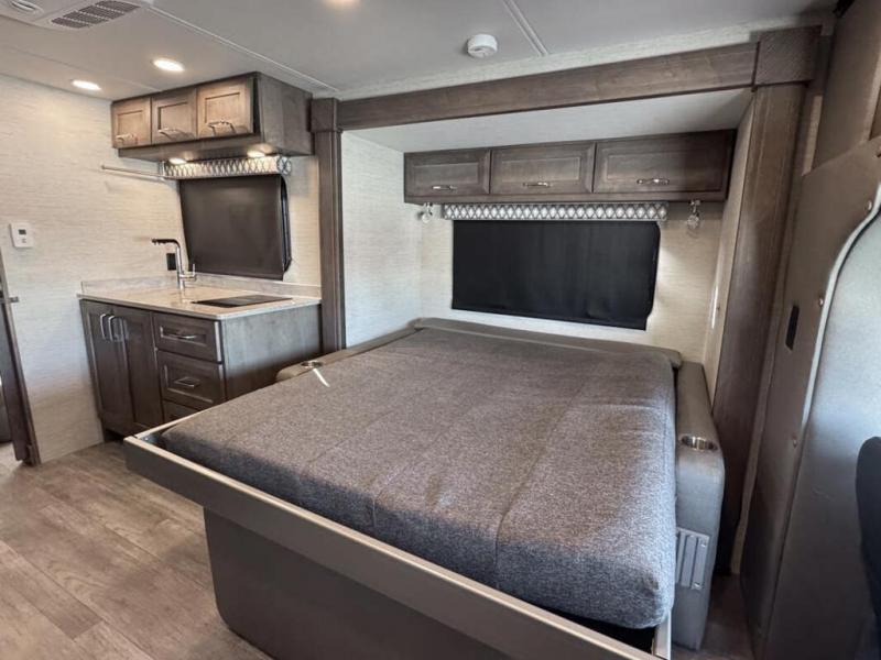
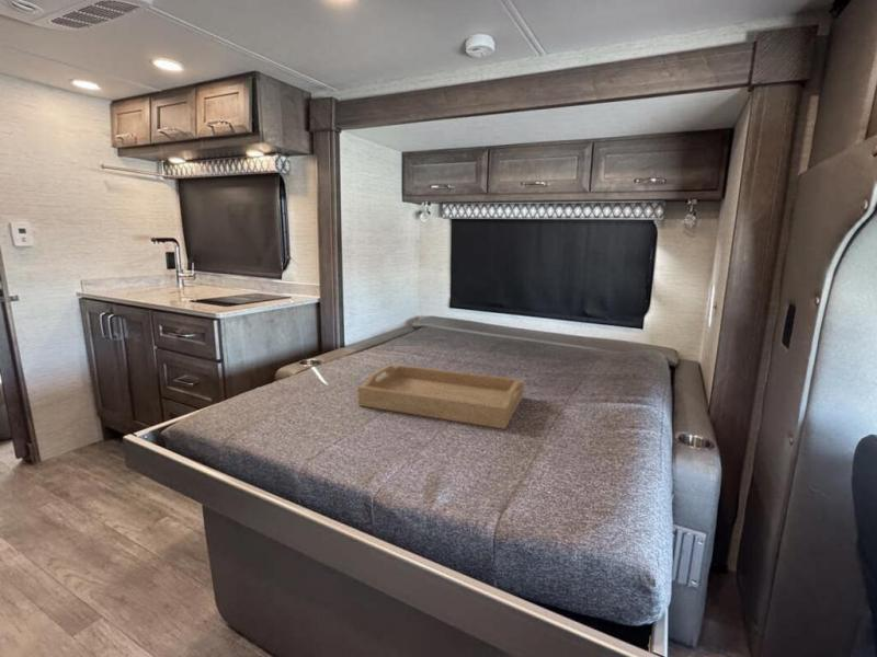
+ serving tray (443, 389)
